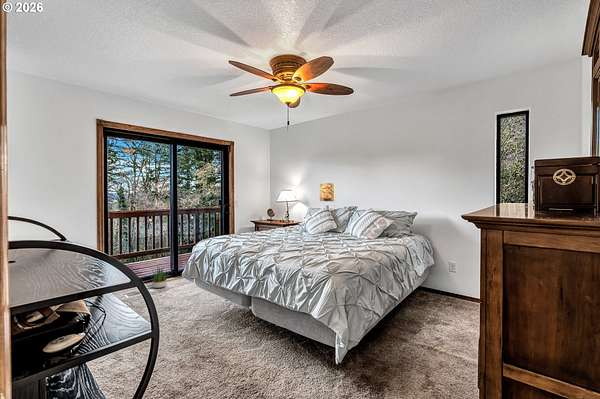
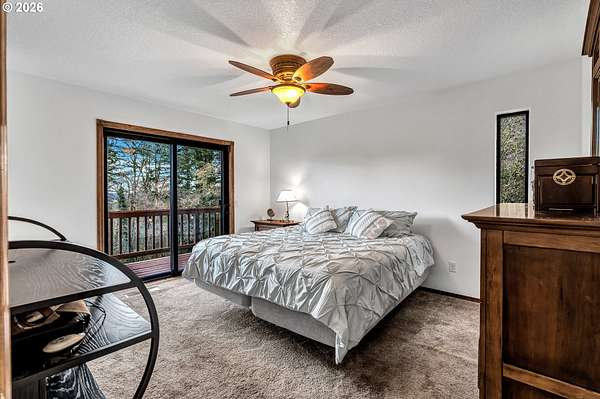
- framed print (327, 192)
- potted plant (159, 276)
